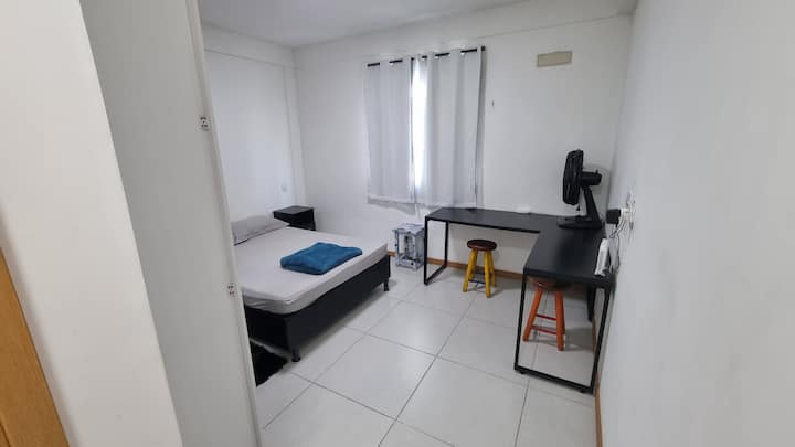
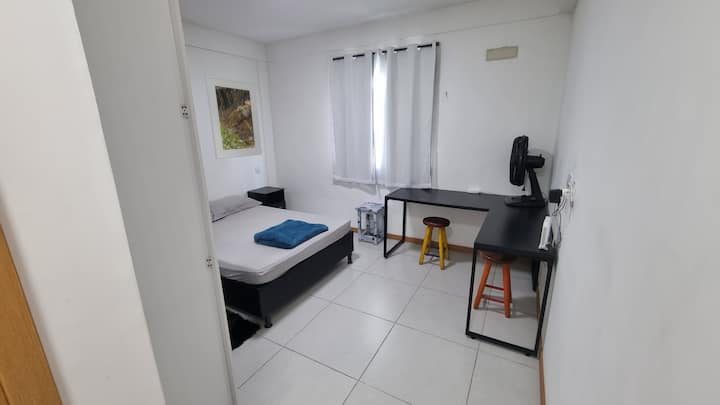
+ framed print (236, 119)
